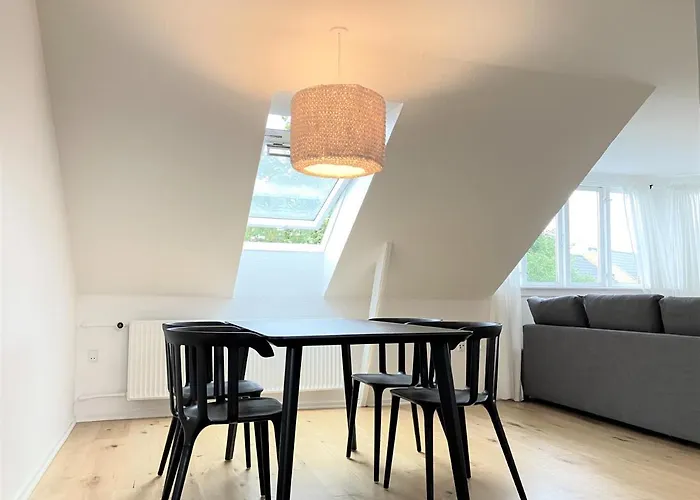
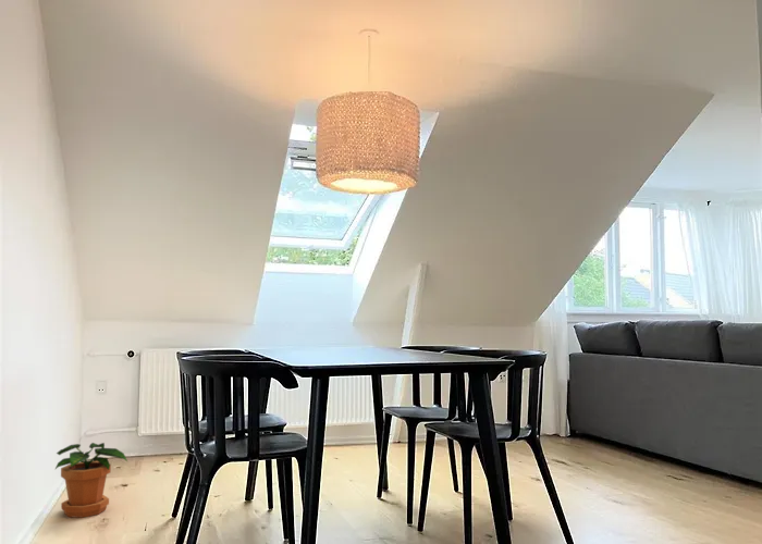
+ potted plant (90, 479)
